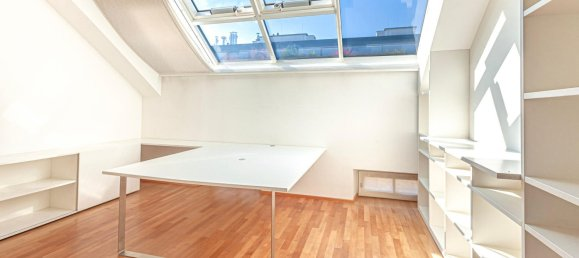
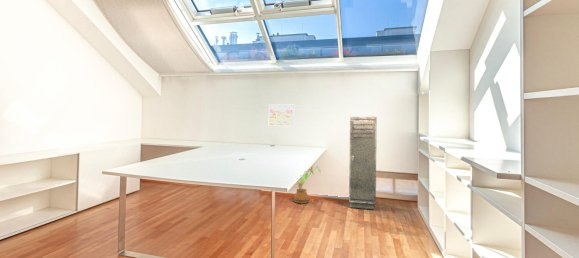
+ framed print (281, 115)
+ house plant (303, 182)
+ storage cabinet (362, 161)
